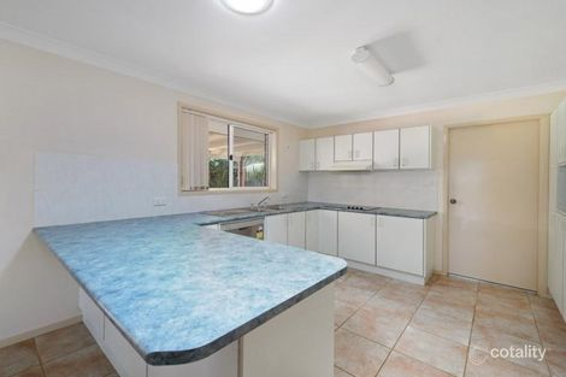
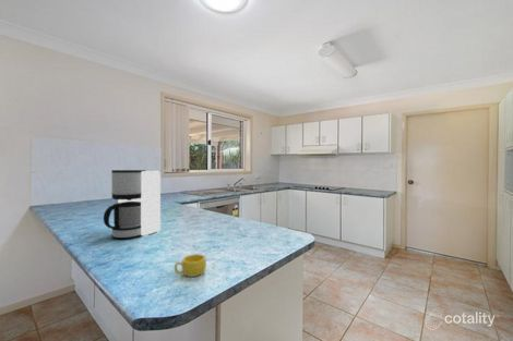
+ coffee maker (128, 203)
+ cup (190, 266)
